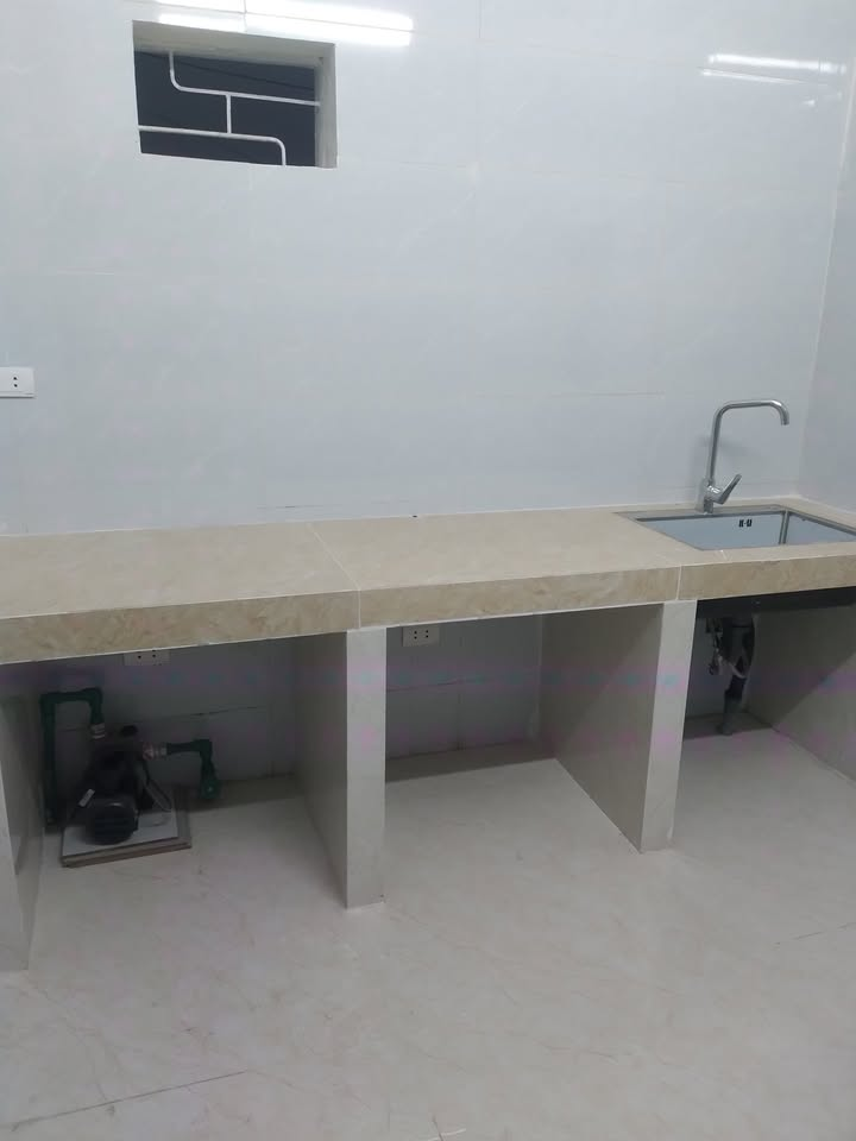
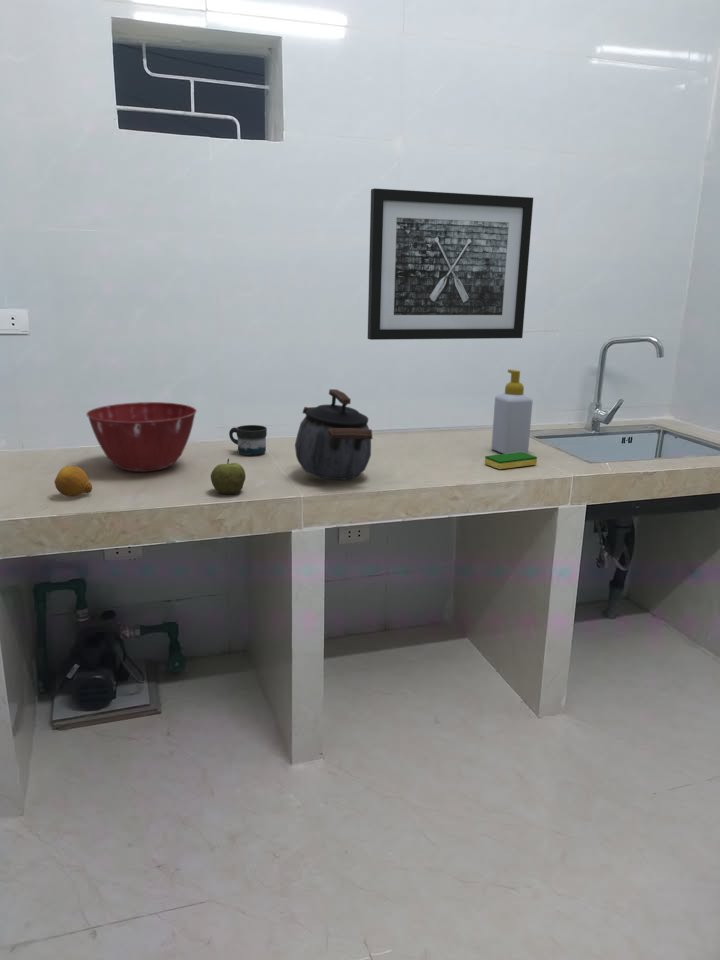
+ wall art (450, 267)
+ apple (228, 475)
+ lemon (72, 480)
+ mug (248, 440)
+ soap bottle (512, 411)
+ dish sponge (510, 460)
+ kettle (333, 434)
+ mixing bowl (143, 438)
